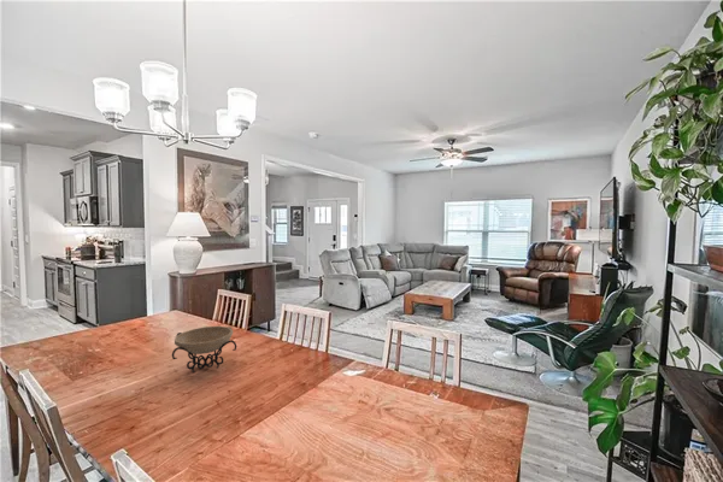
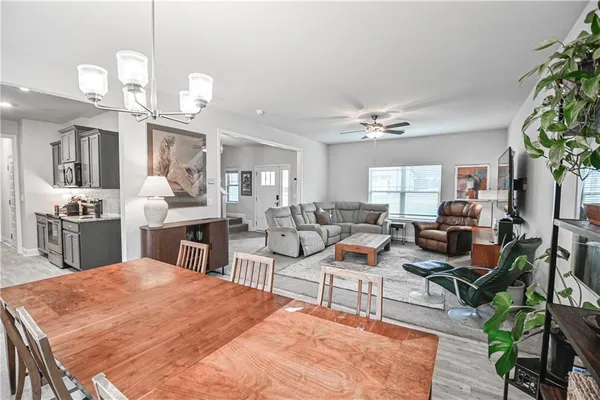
- decorative bowl (205, 349)
